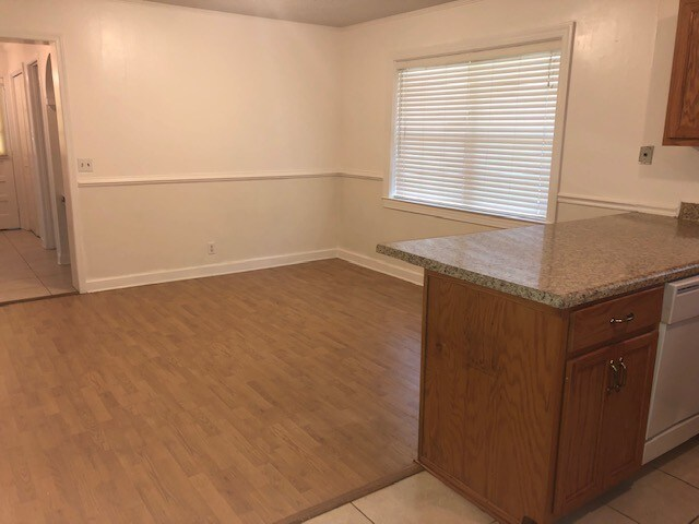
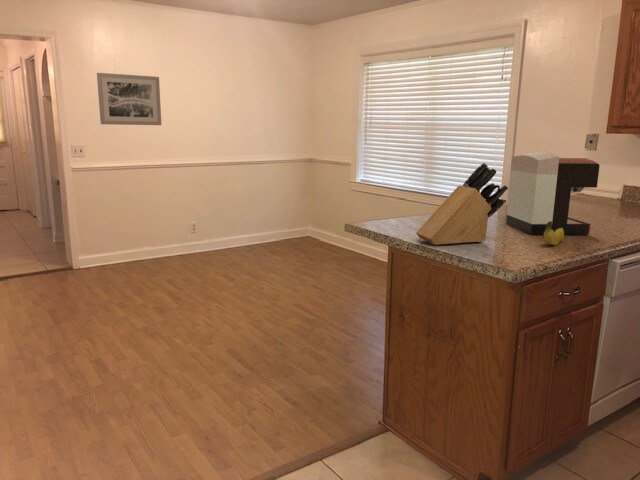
+ wall art (130, 100)
+ coffee maker (558, 190)
+ fruit (553, 231)
+ knife block (463, 202)
